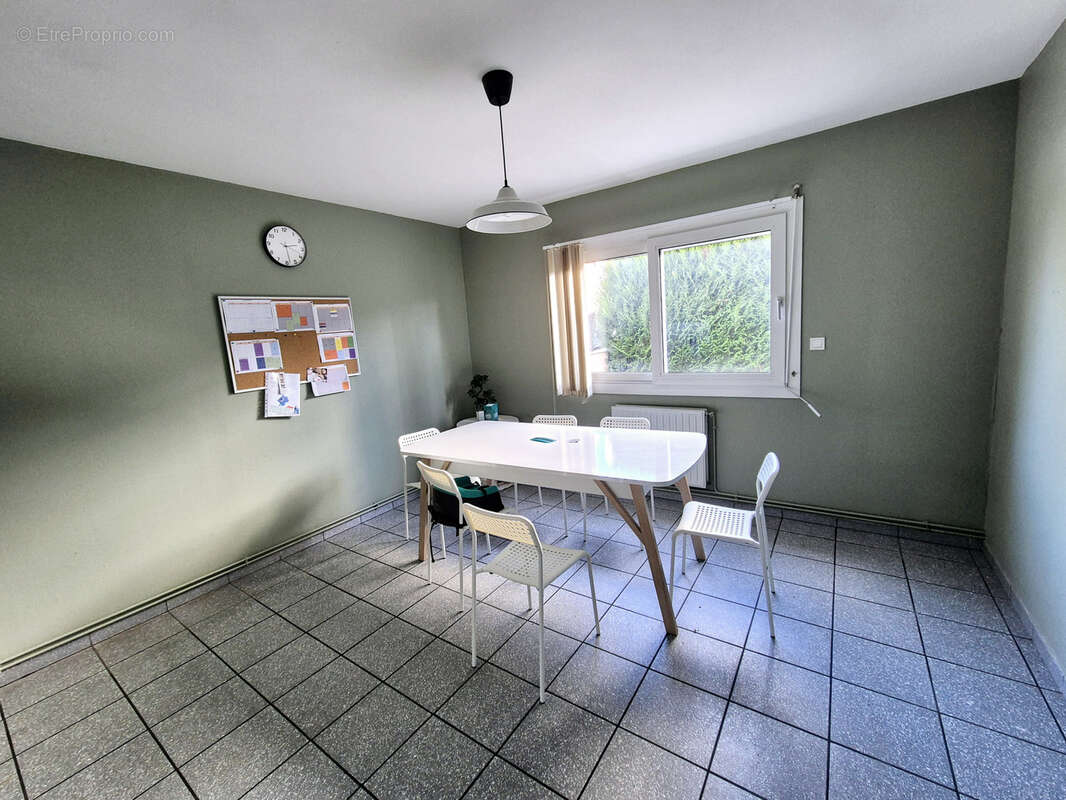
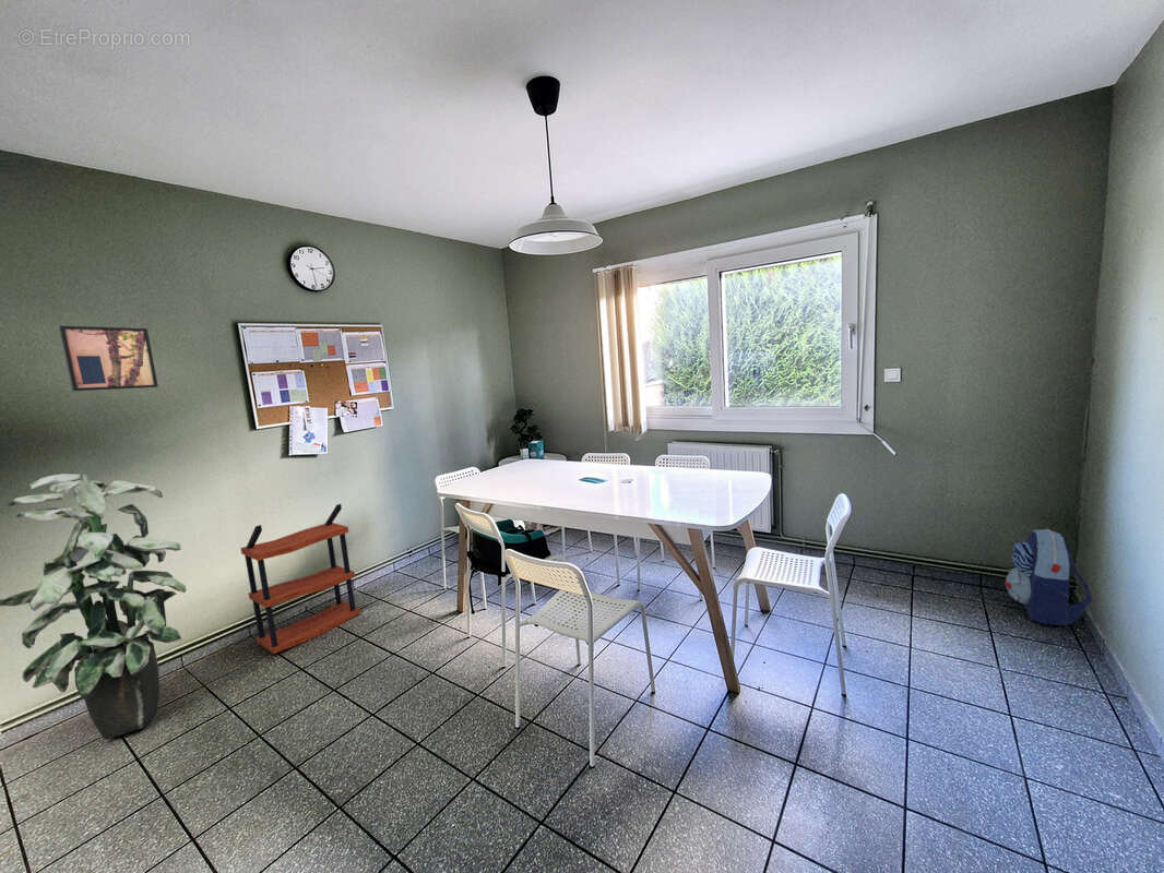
+ indoor plant (98, 601)
+ wall art (111, 358)
+ shelving unit (301, 577)
+ backpack (1046, 572)
